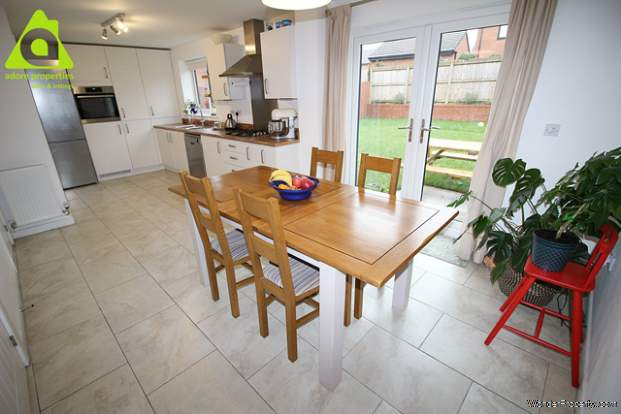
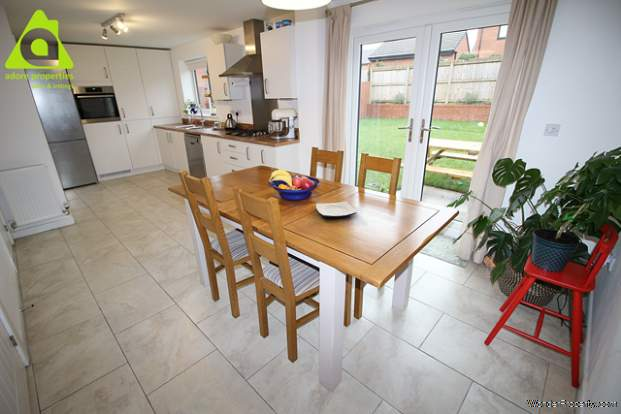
+ plate (335, 209)
